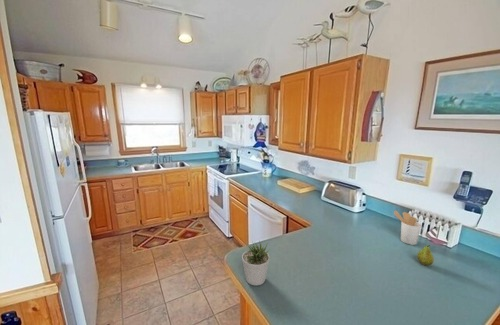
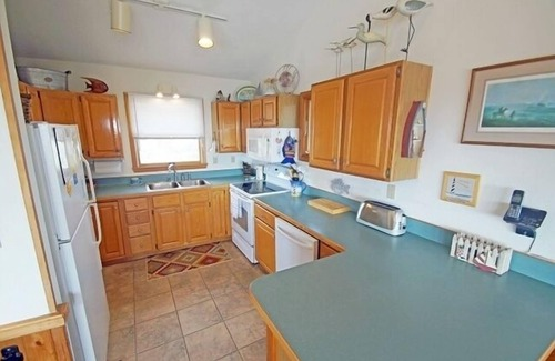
- potted plant (255, 260)
- fruit (426, 253)
- utensil holder (405, 226)
